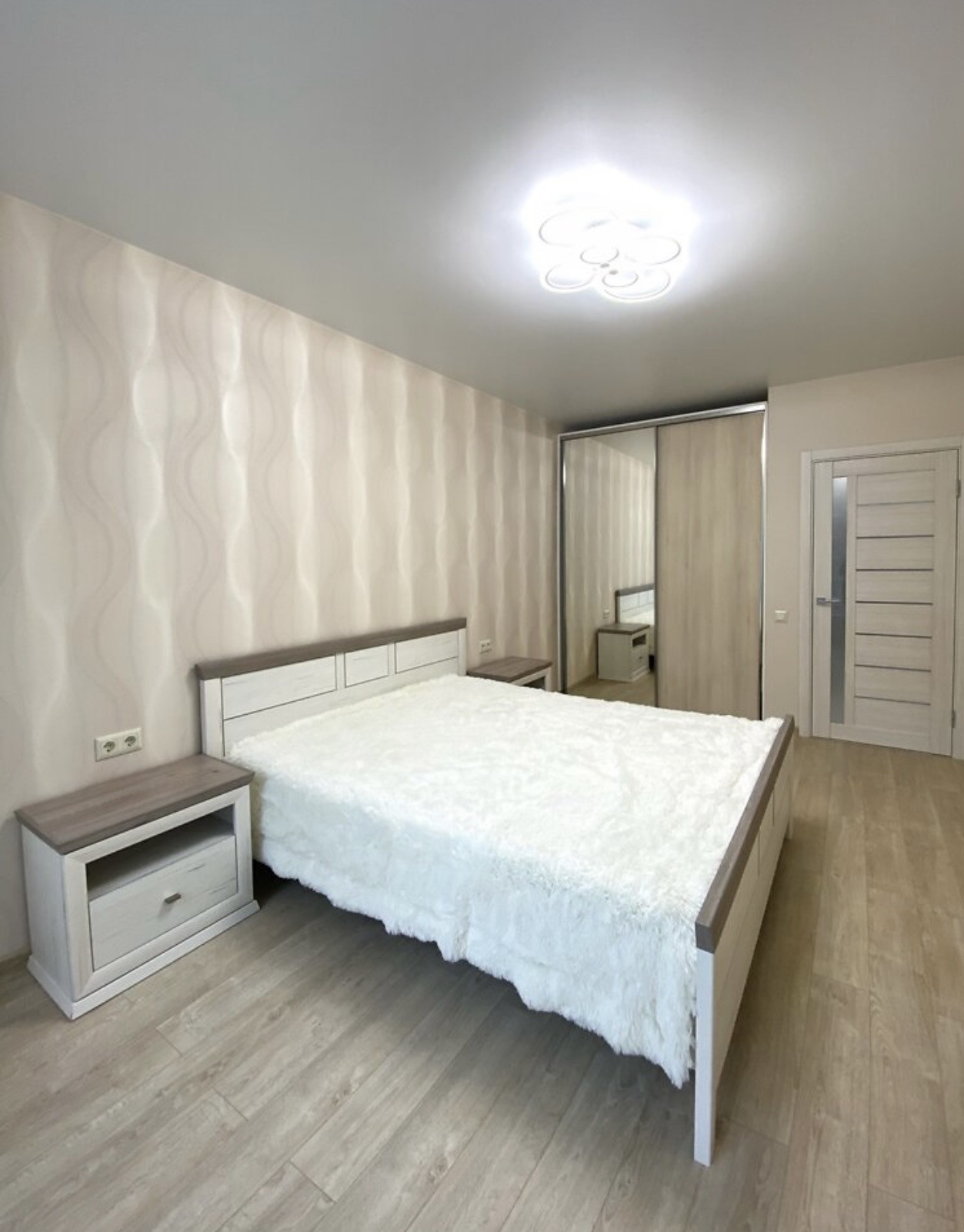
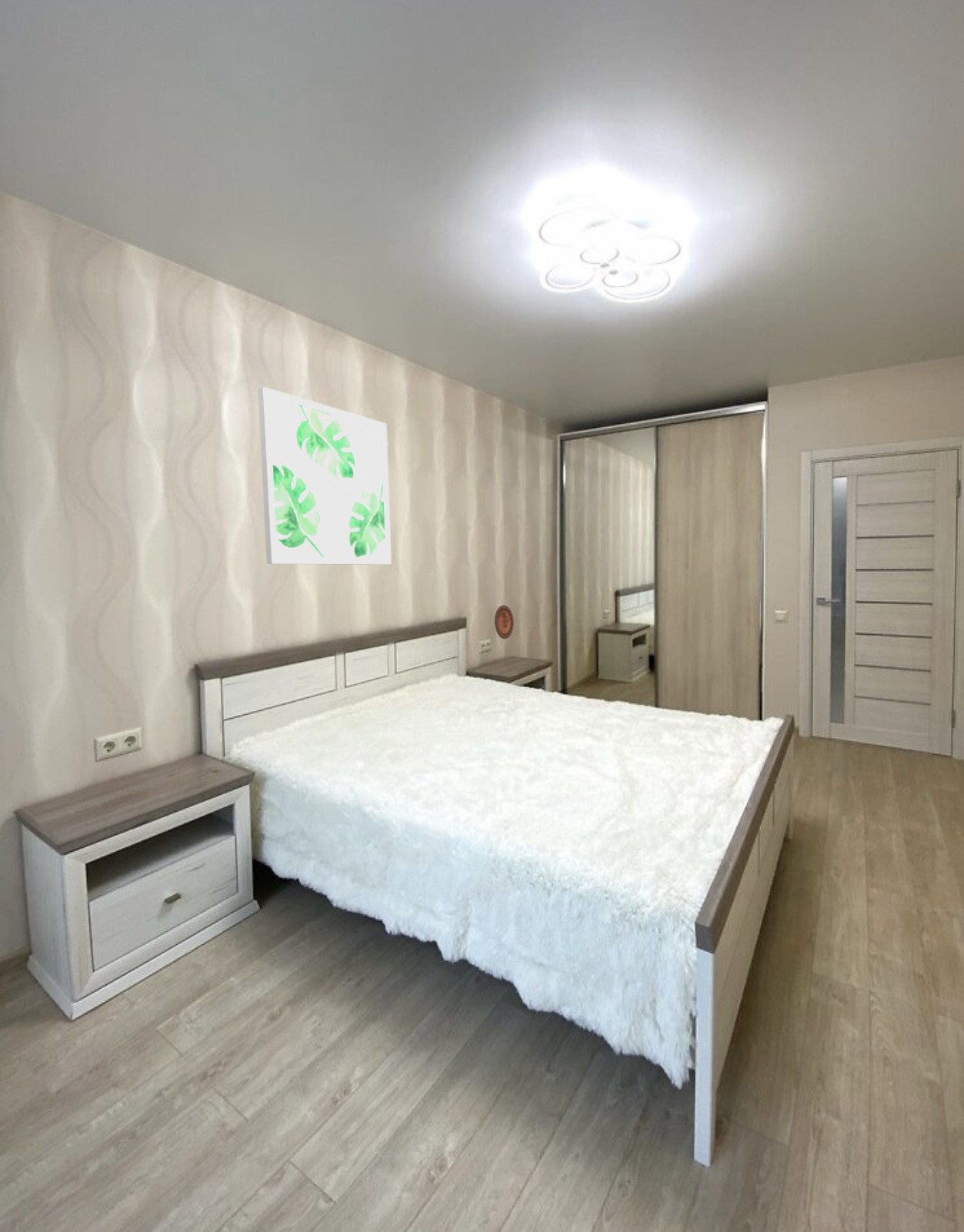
+ wall art (332, 486)
+ decorative plate (503, 622)
